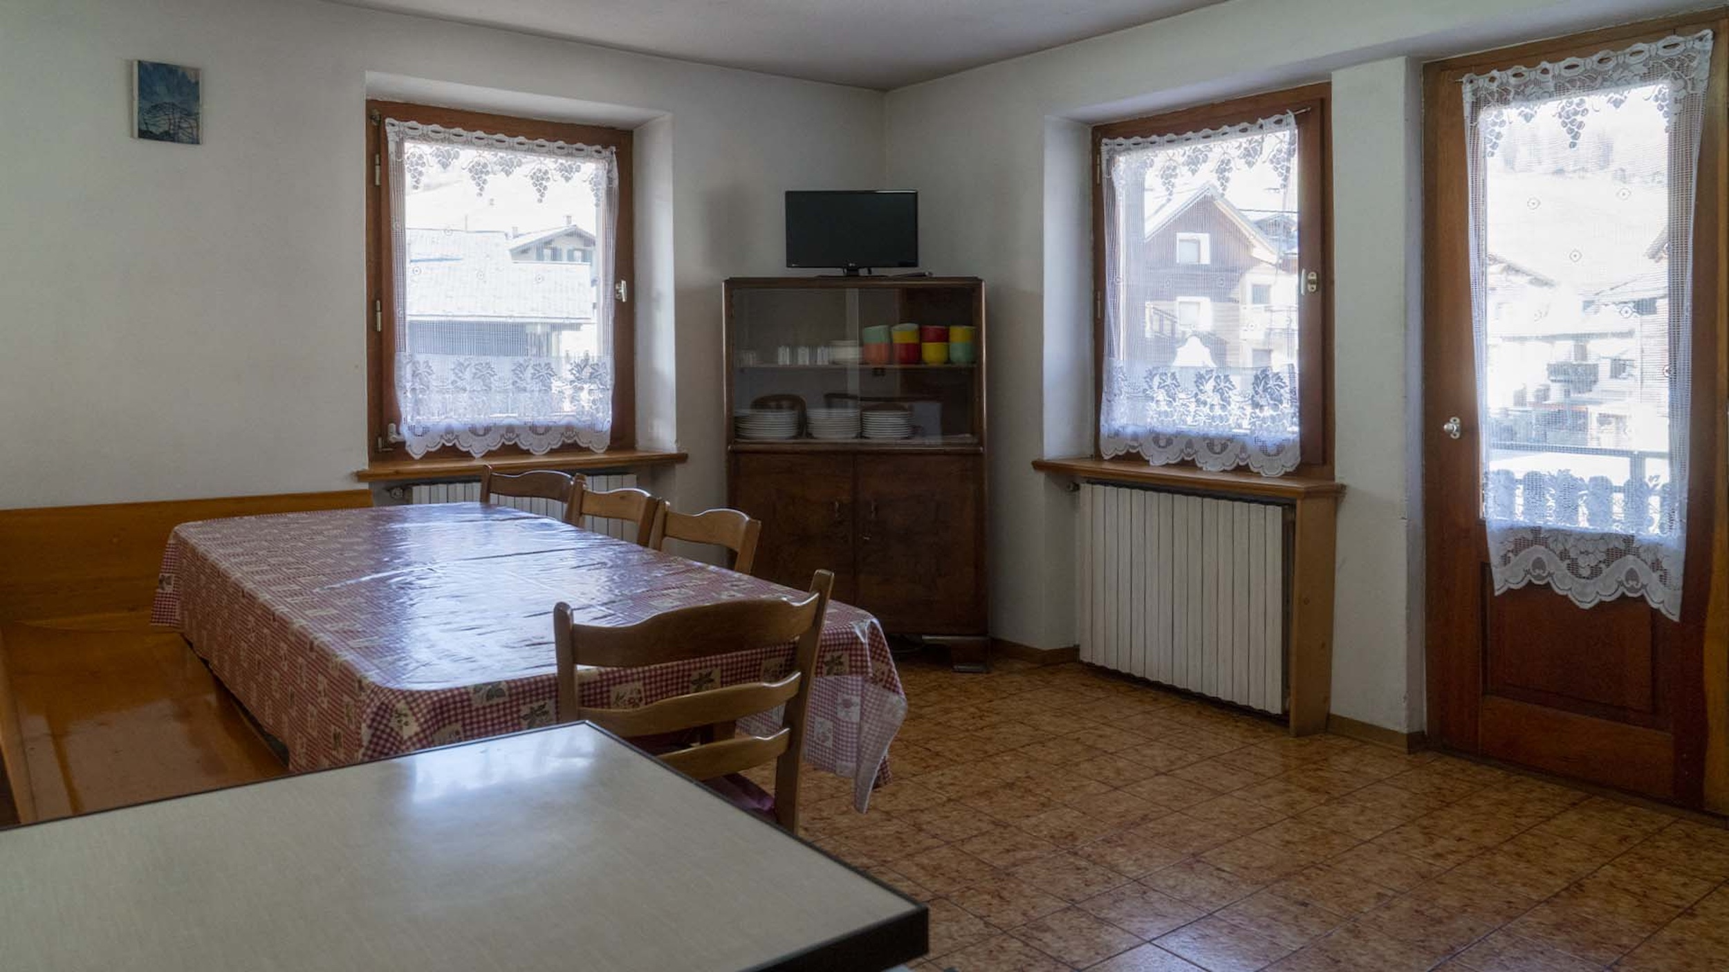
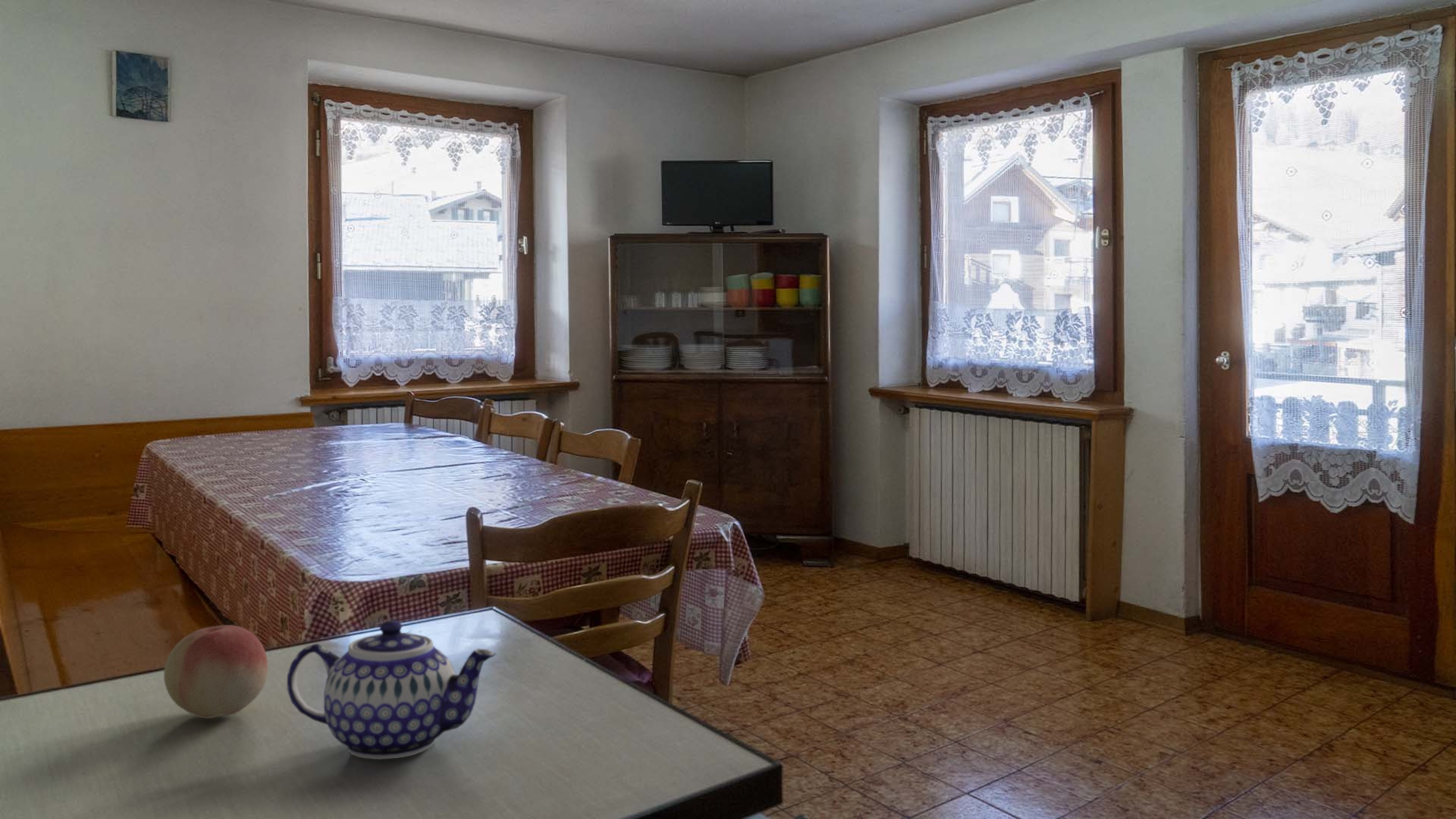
+ teapot (391, 683)
+ fruit (214, 671)
